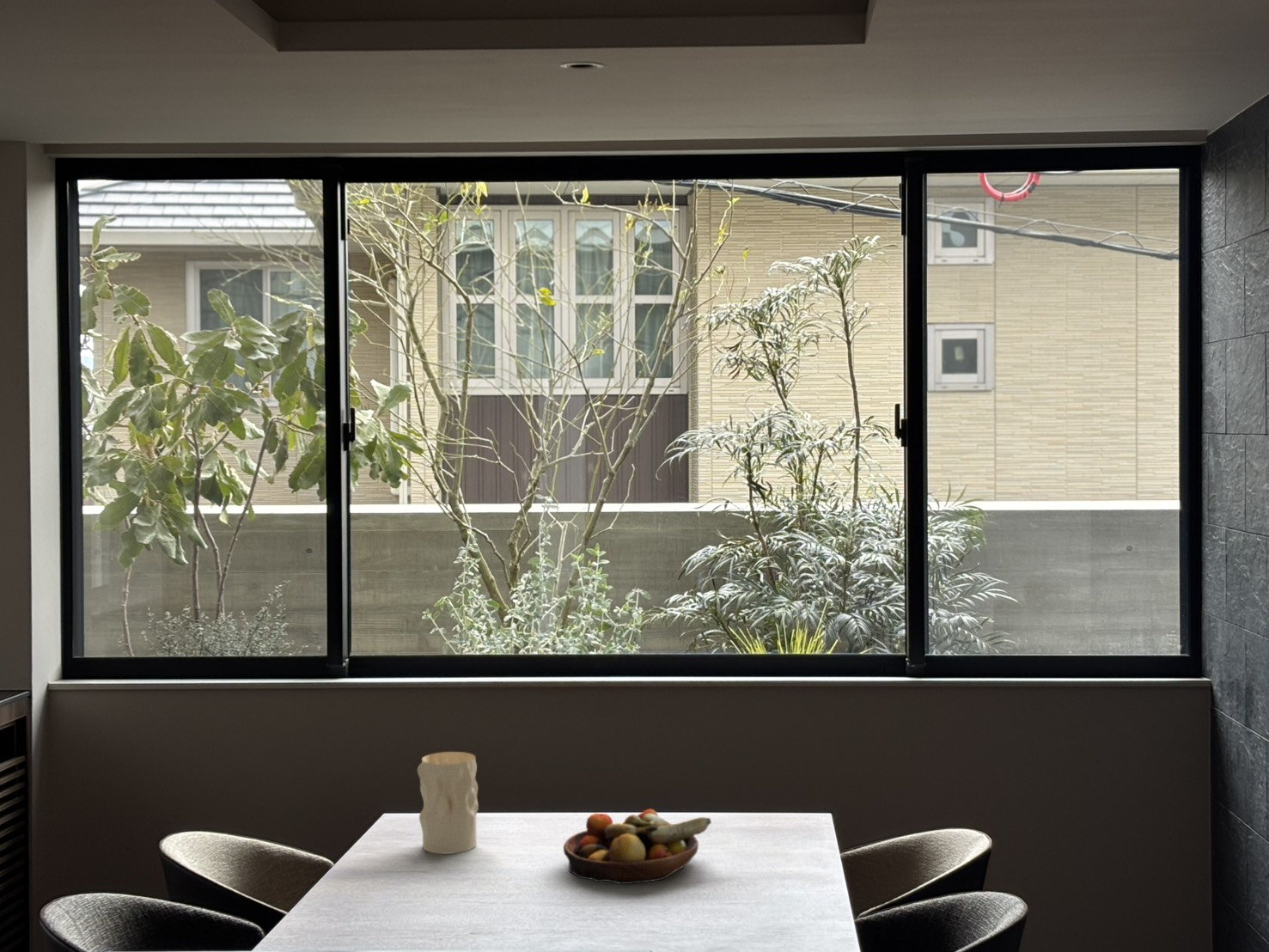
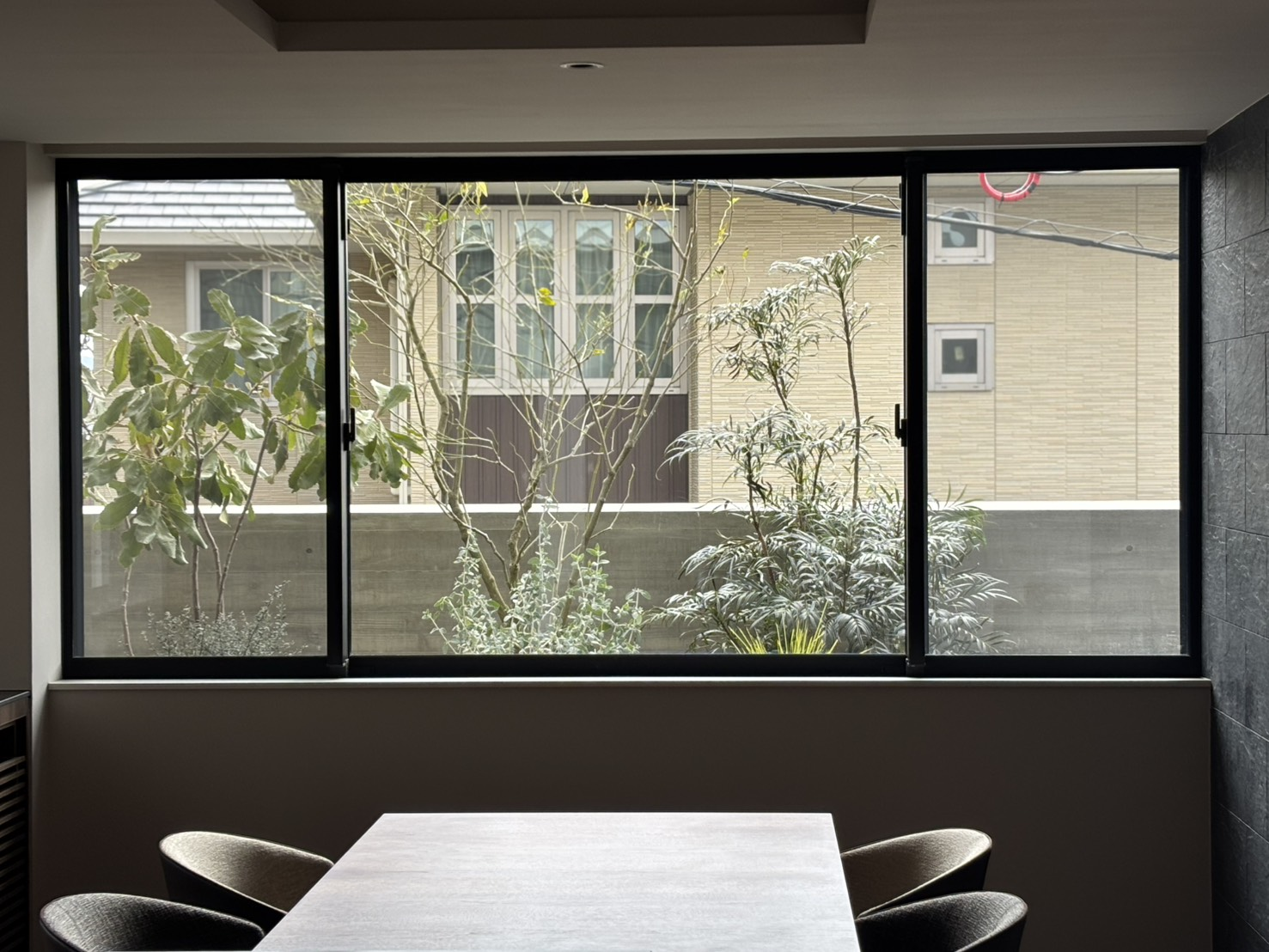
- fruit bowl (632, 837)
- vase (448, 802)
